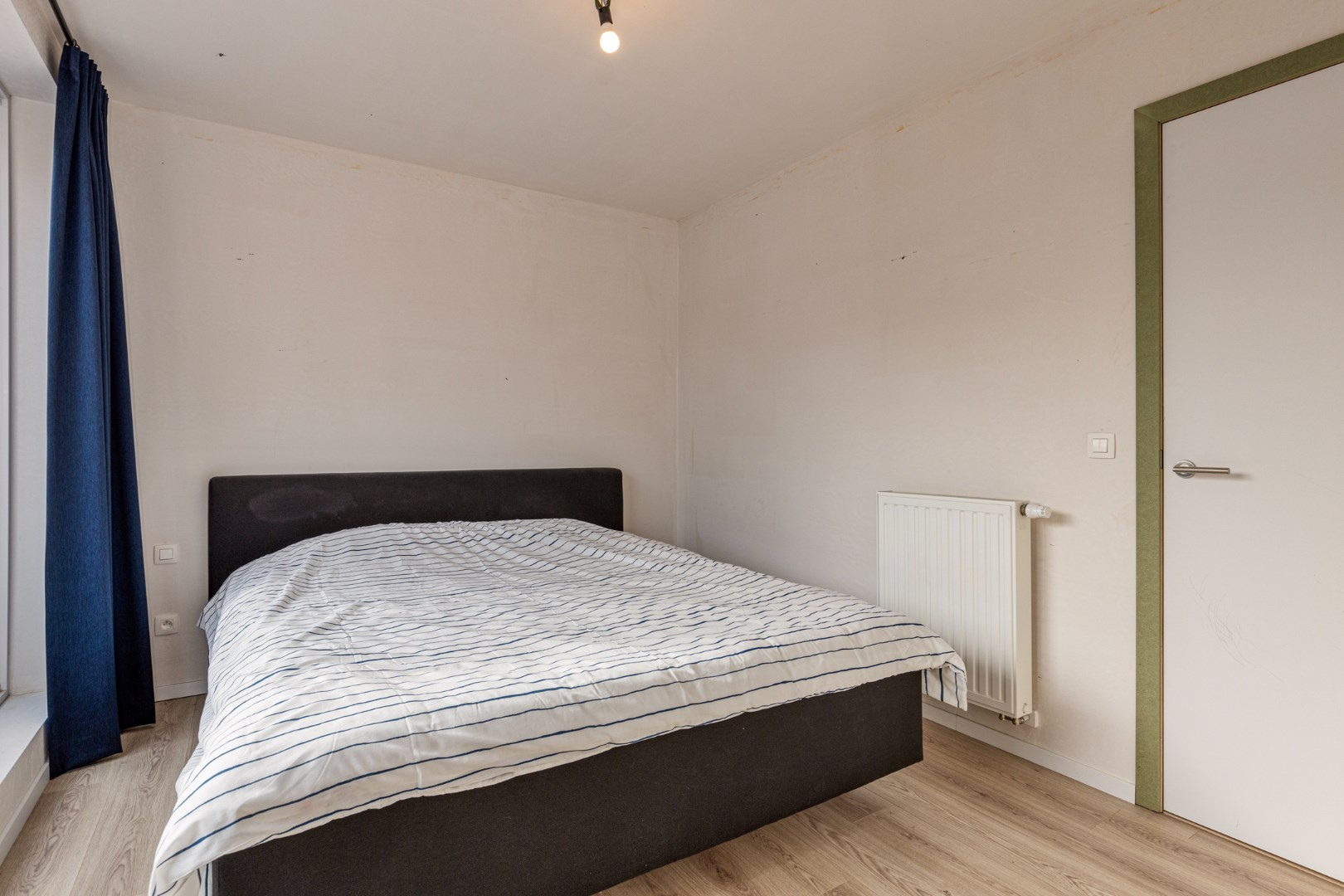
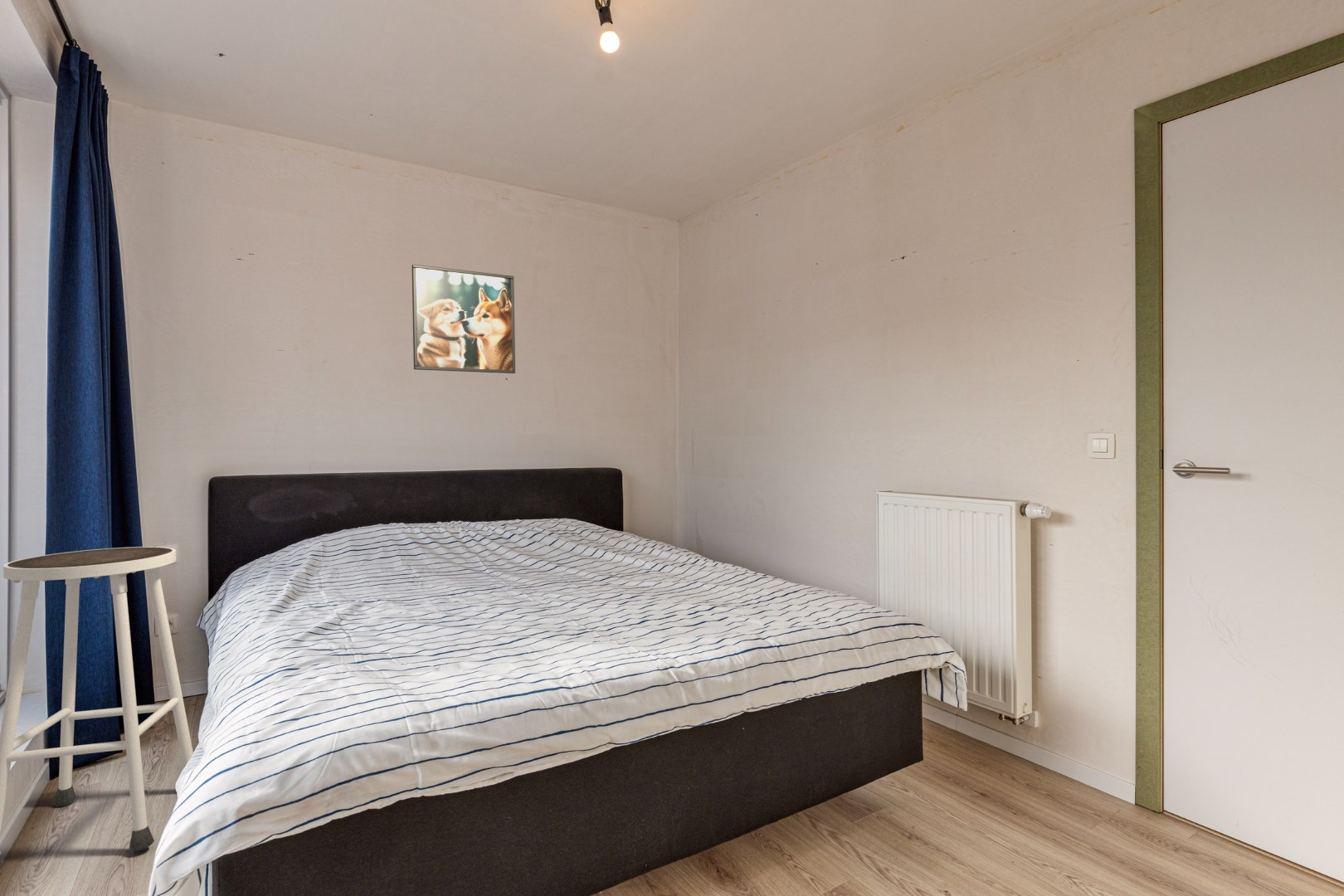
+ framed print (465, 321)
+ stool (98, 709)
